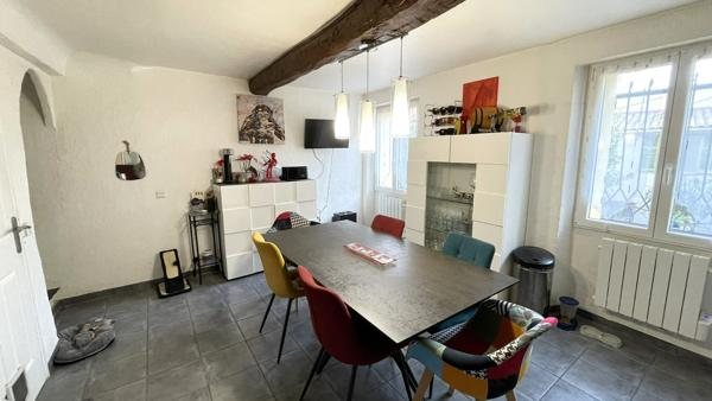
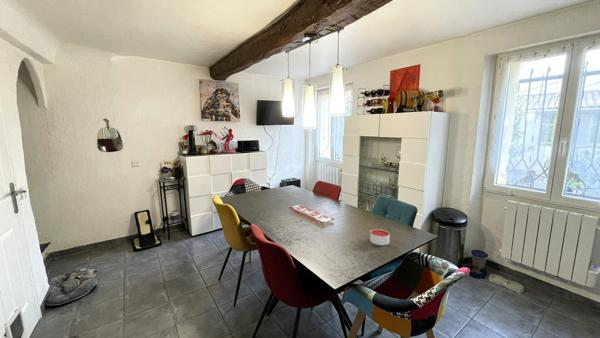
+ candle (379, 236)
